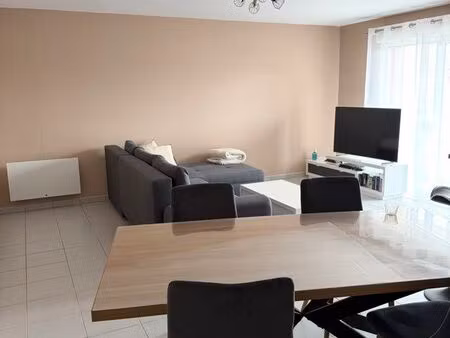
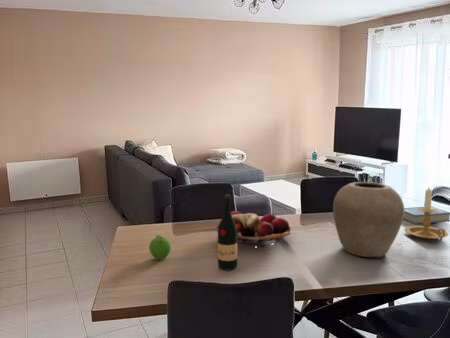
+ book (422, 214)
+ wine bottle (227, 231)
+ fruit basket (253, 226)
+ vase (367, 218)
+ candle holder (427, 212)
+ fruit (160, 246)
